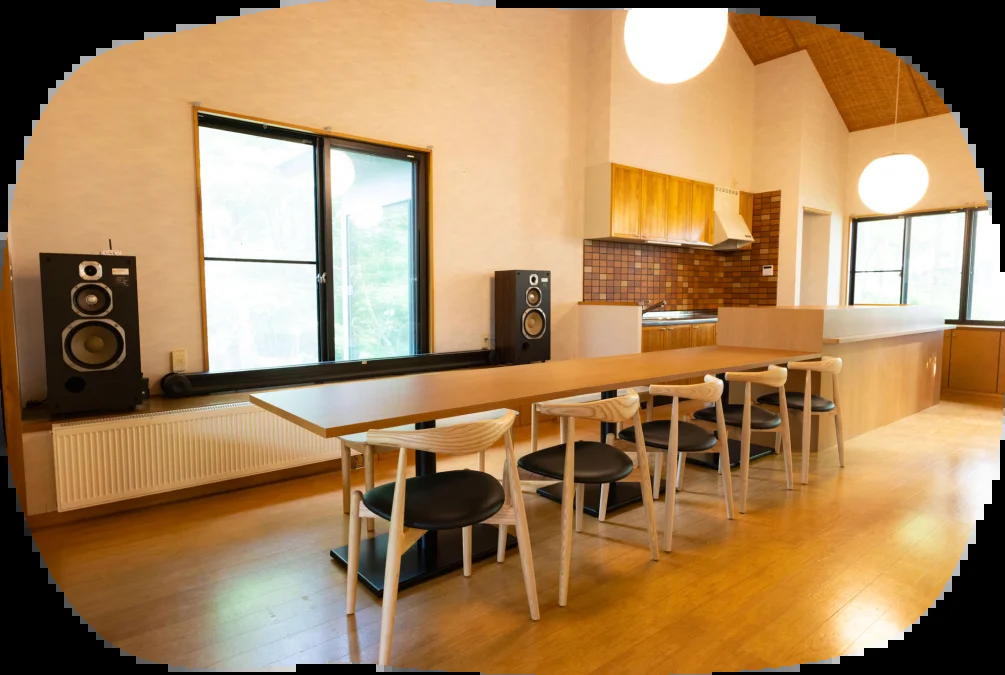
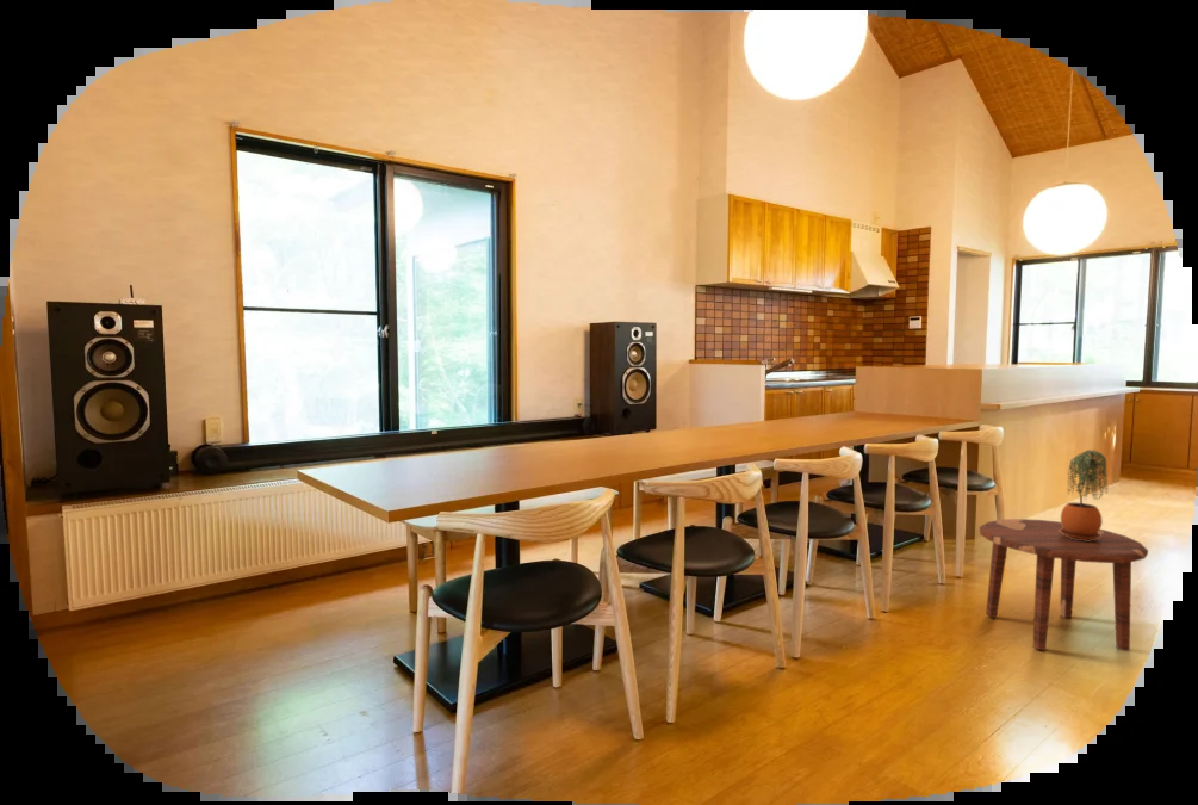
+ side table (1051, 583)
+ potted plant (1085, 494)
